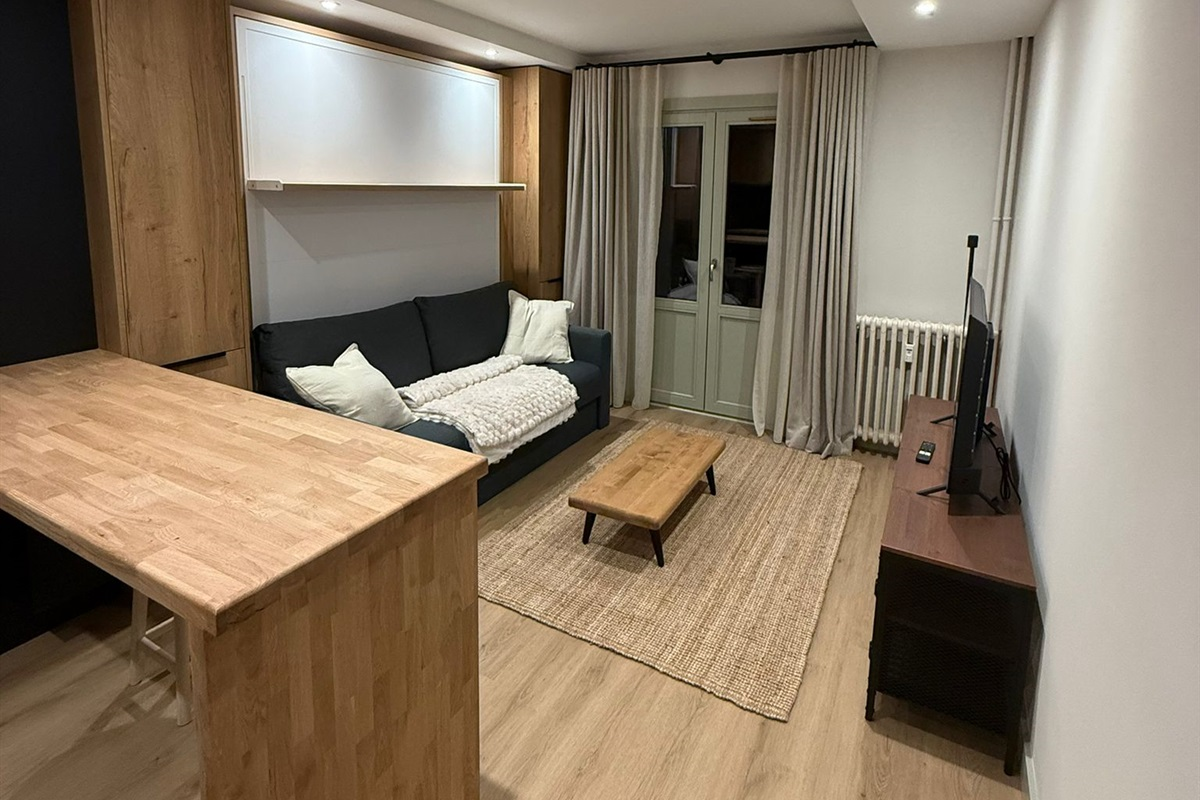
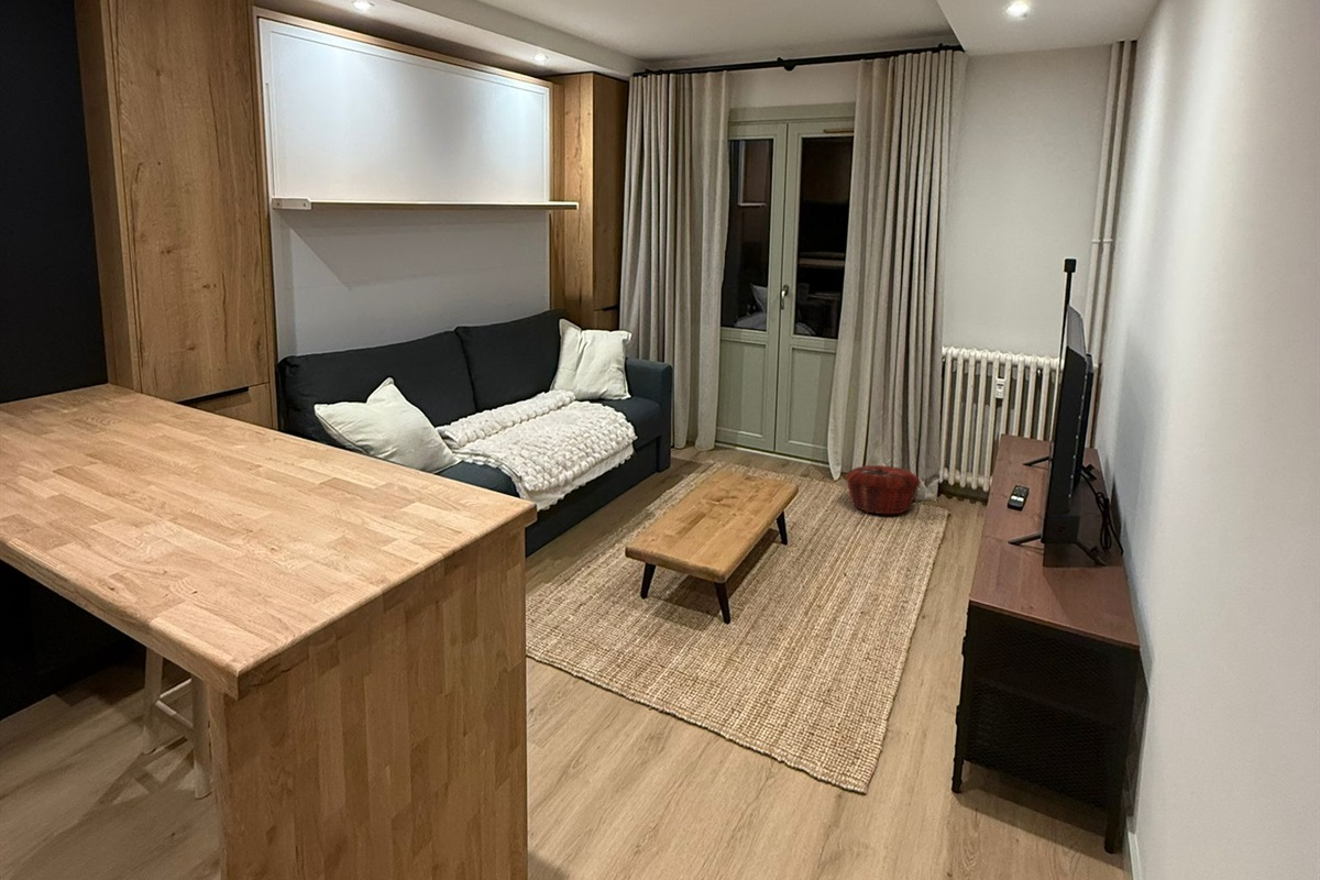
+ woven basket (881, 486)
